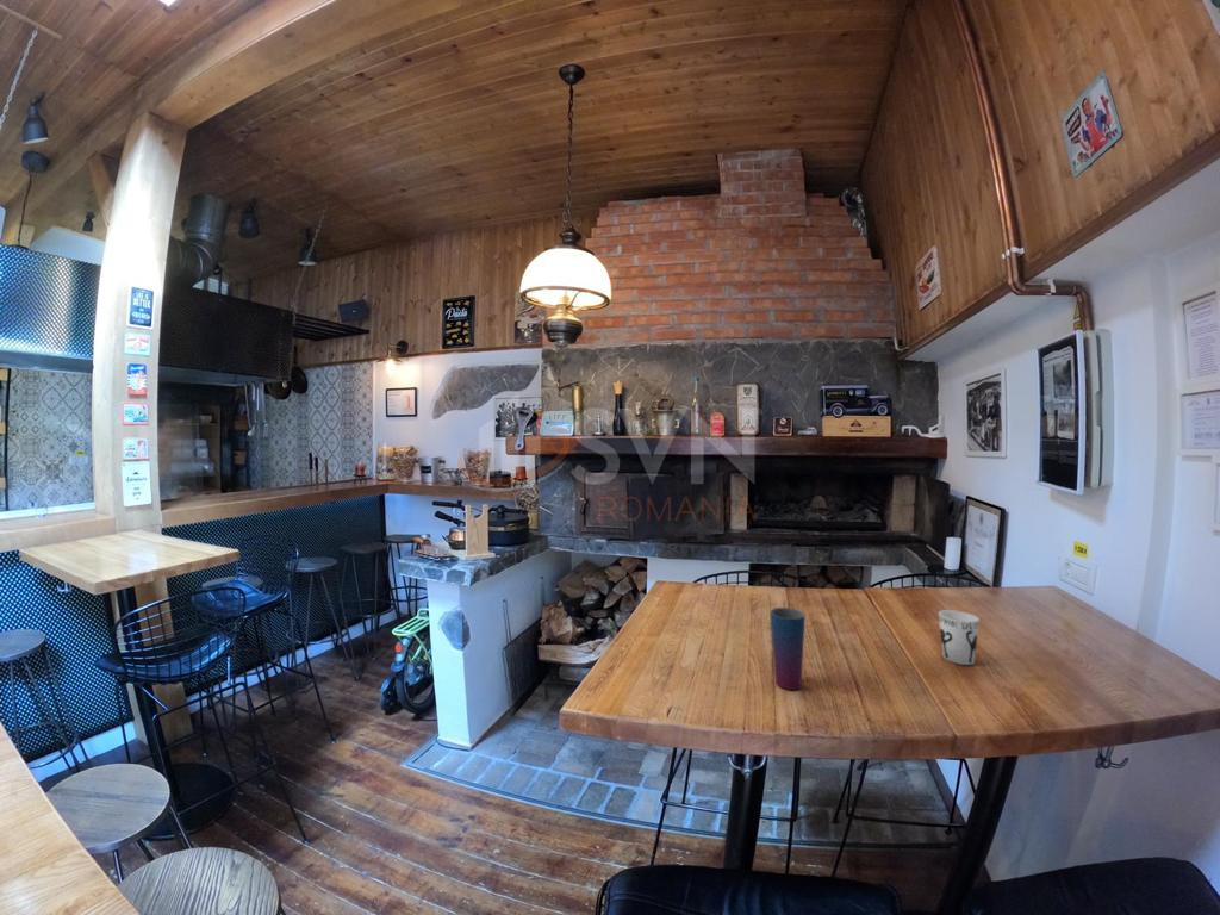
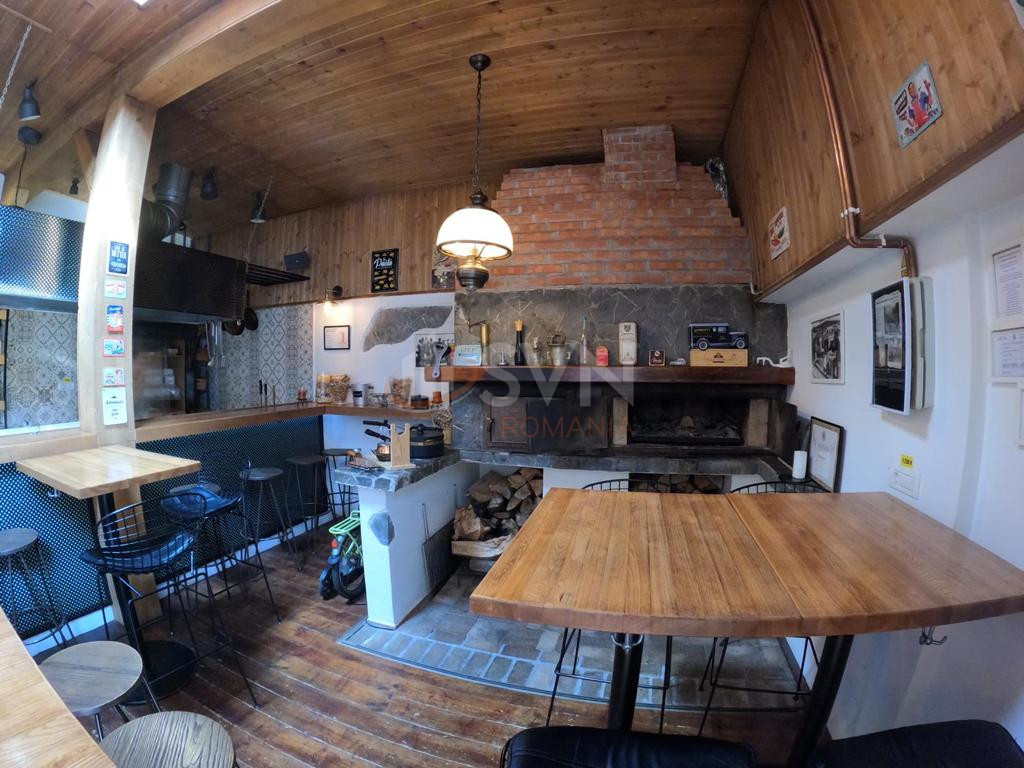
- cup (958, 637)
- cup (788, 648)
